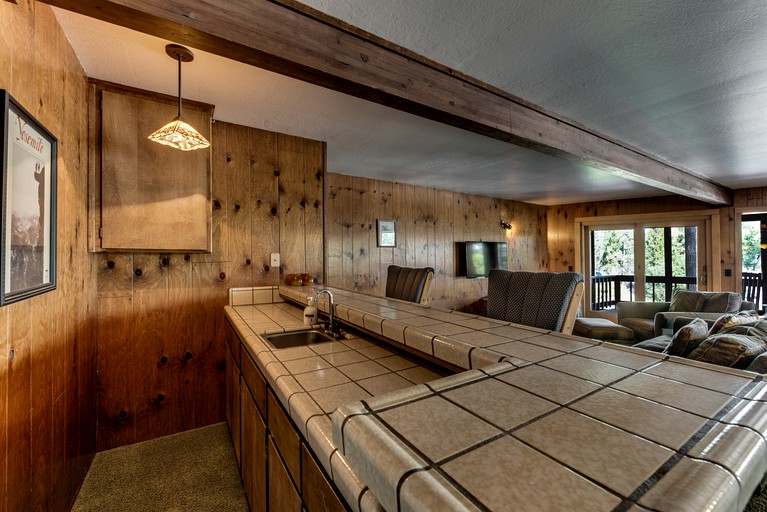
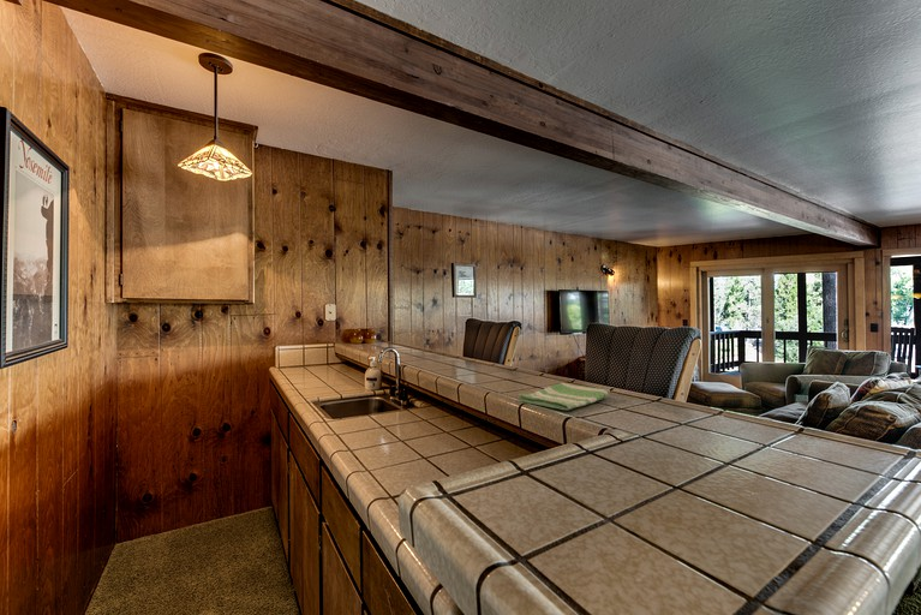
+ dish towel (564, 394)
